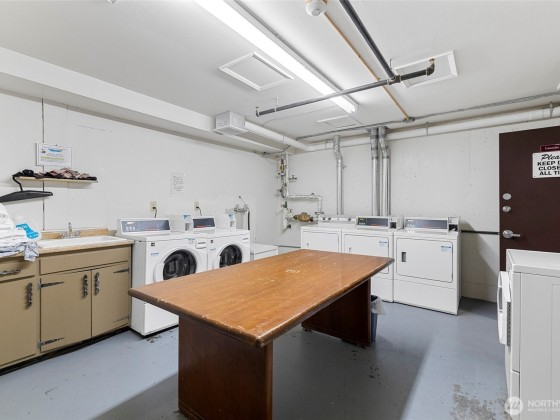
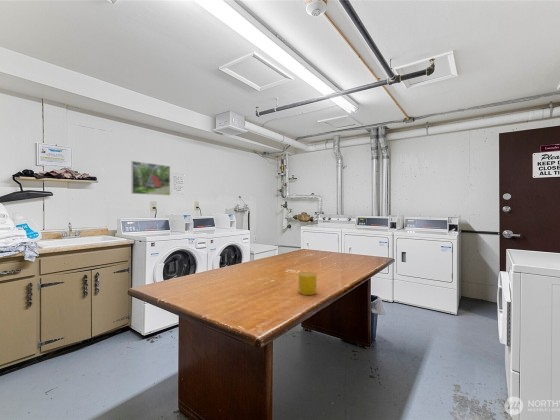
+ cup (307, 283)
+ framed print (151, 179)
